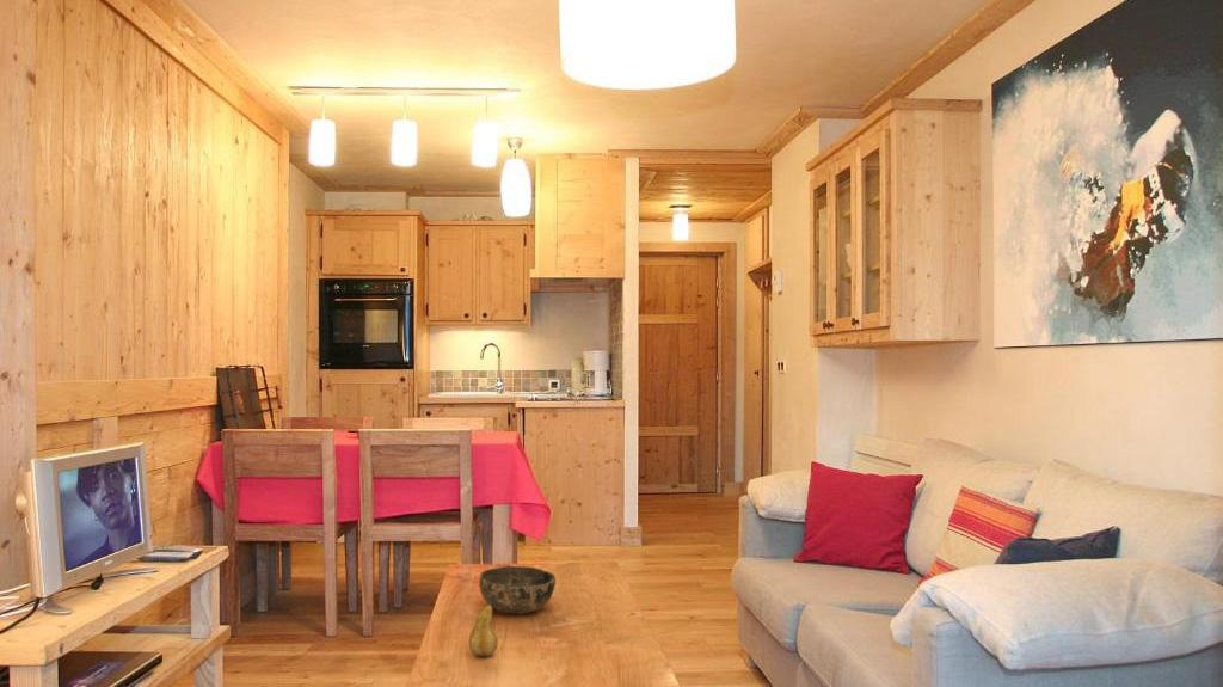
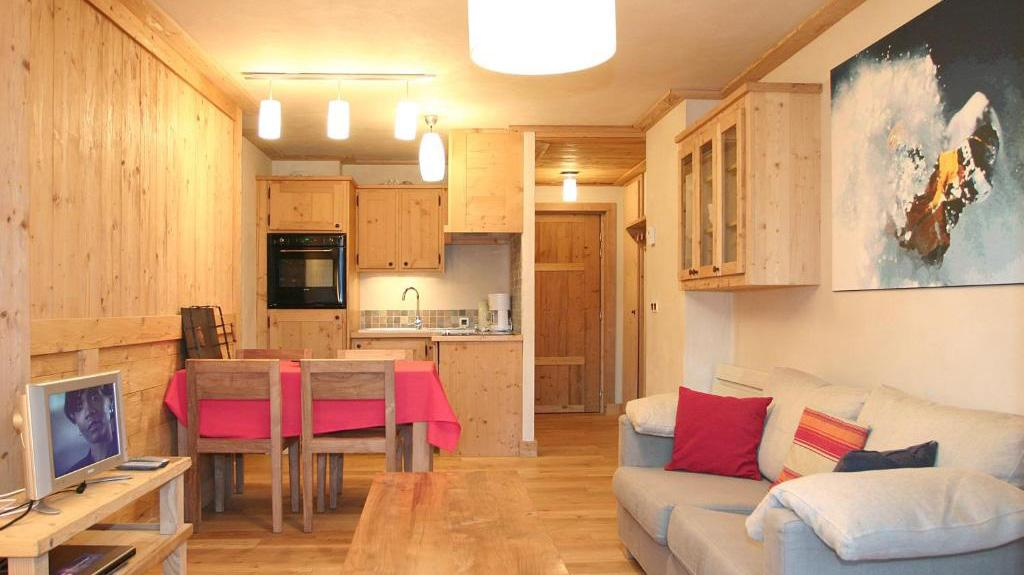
- bowl (517, 591)
- fruit (483, 630)
